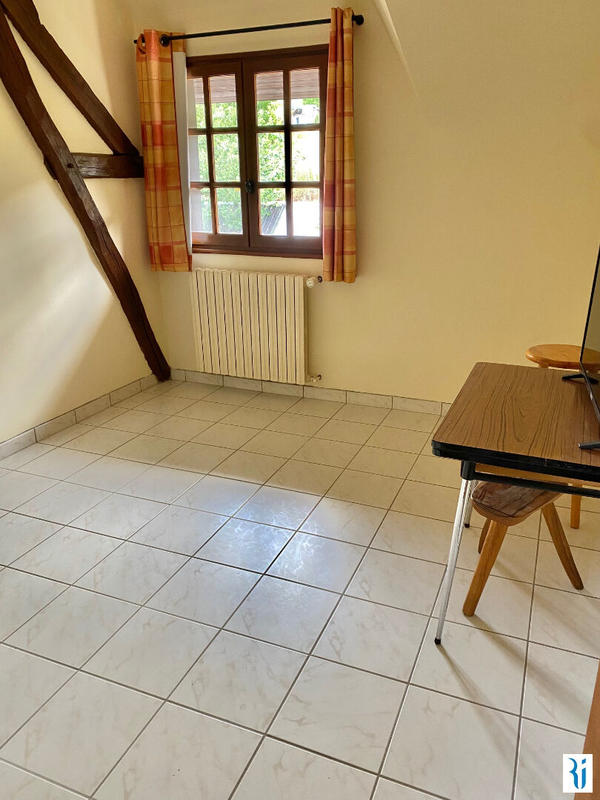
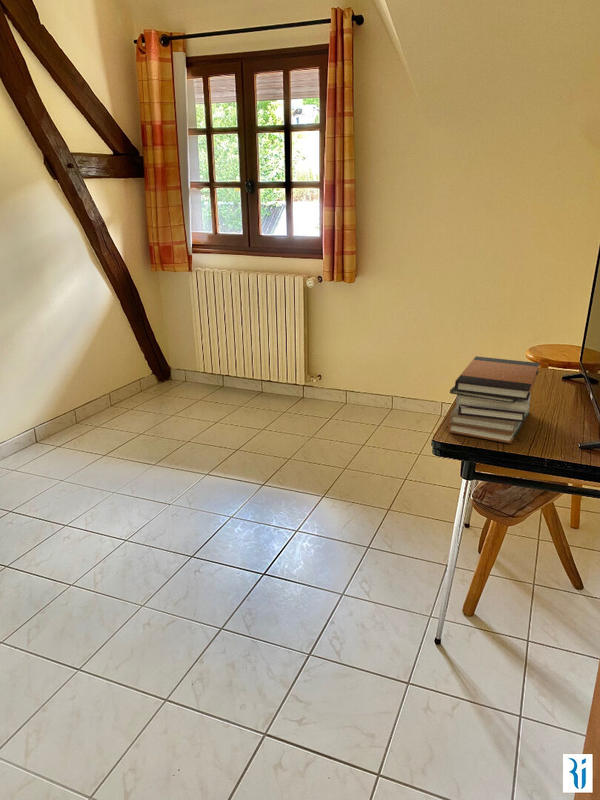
+ book stack (495, 396)
